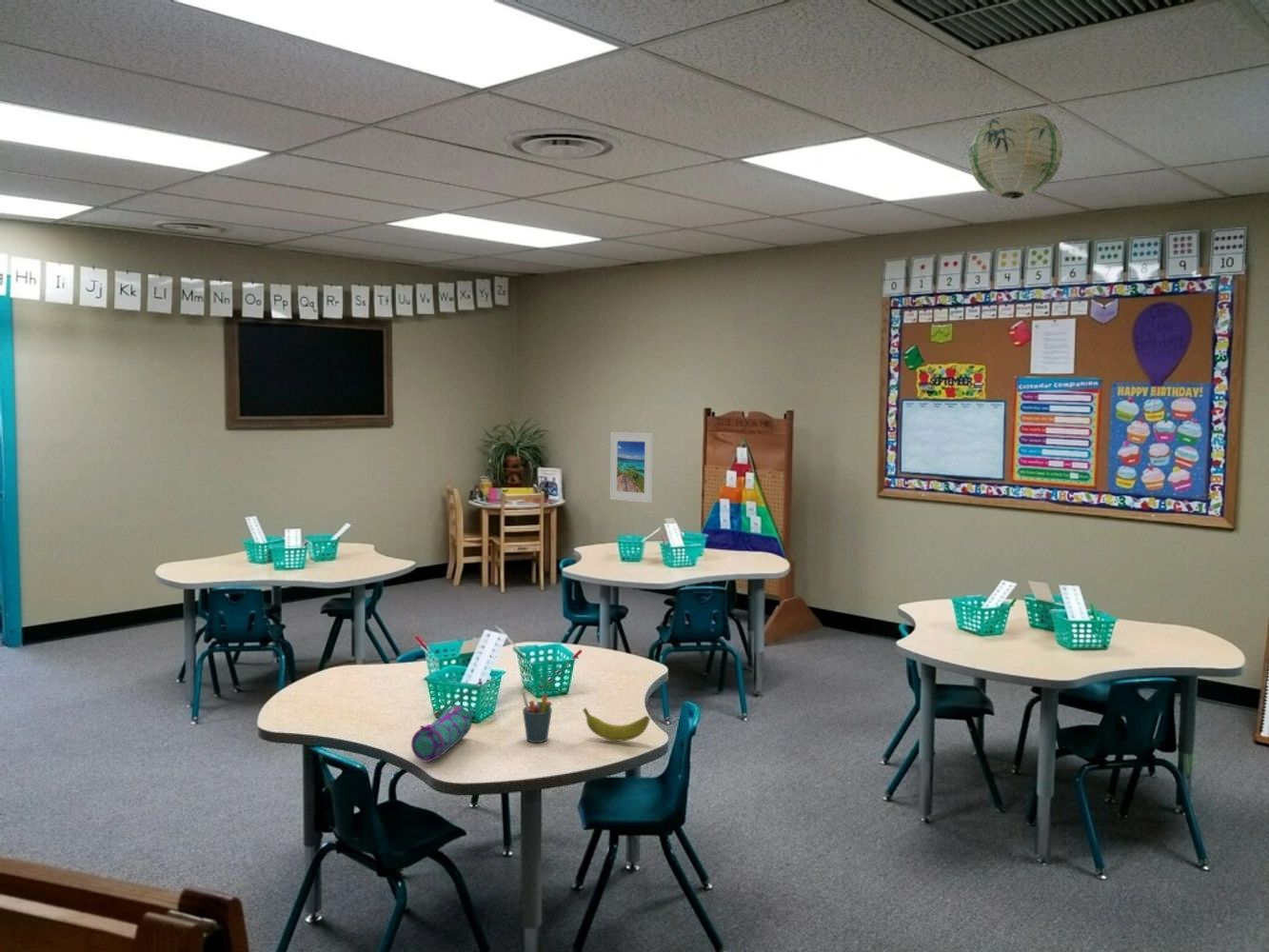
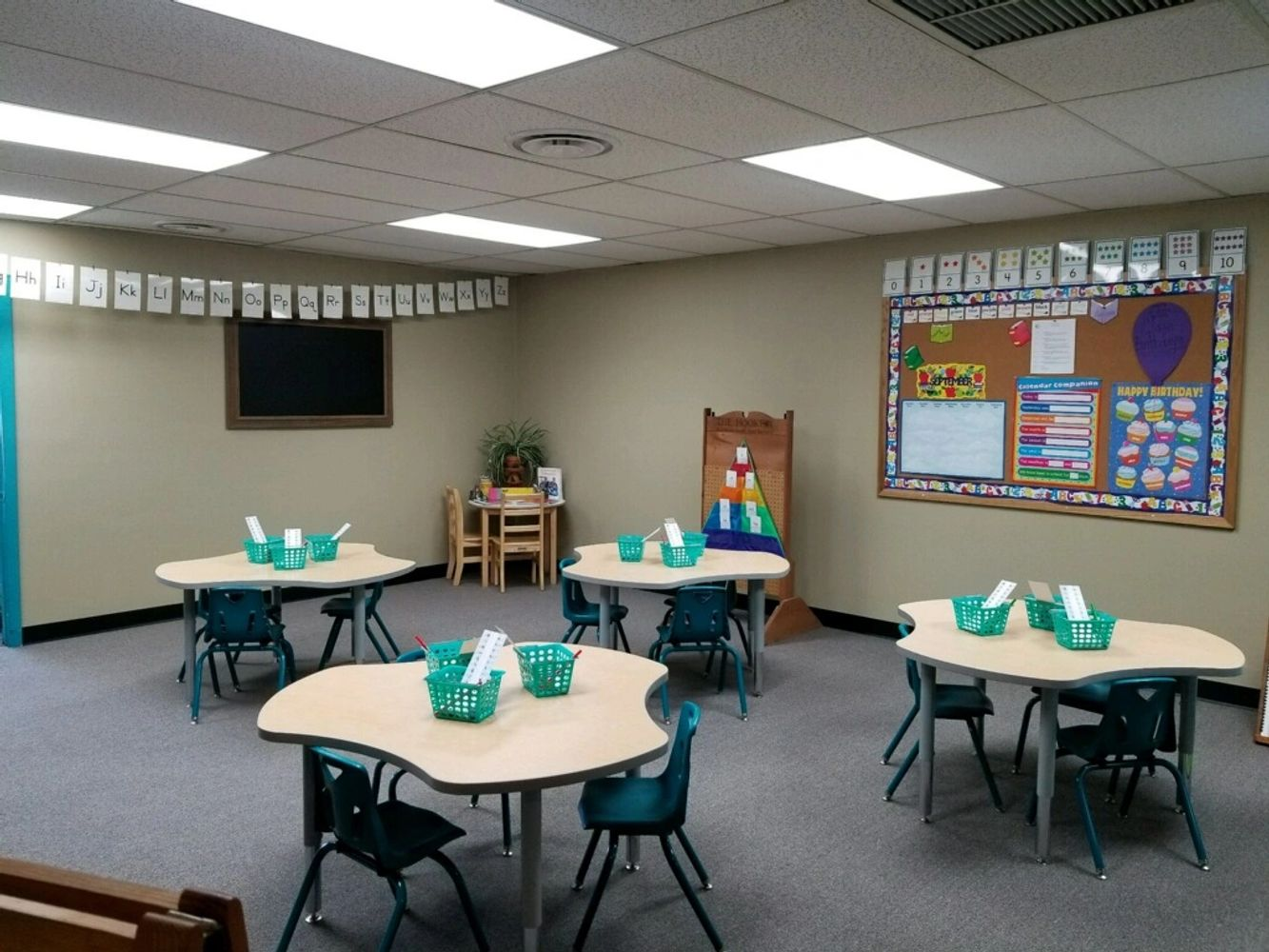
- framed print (630, 466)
- pen holder (537, 716)
- pencil case (442, 731)
- banana (615, 725)
- paper lantern (1014, 155)
